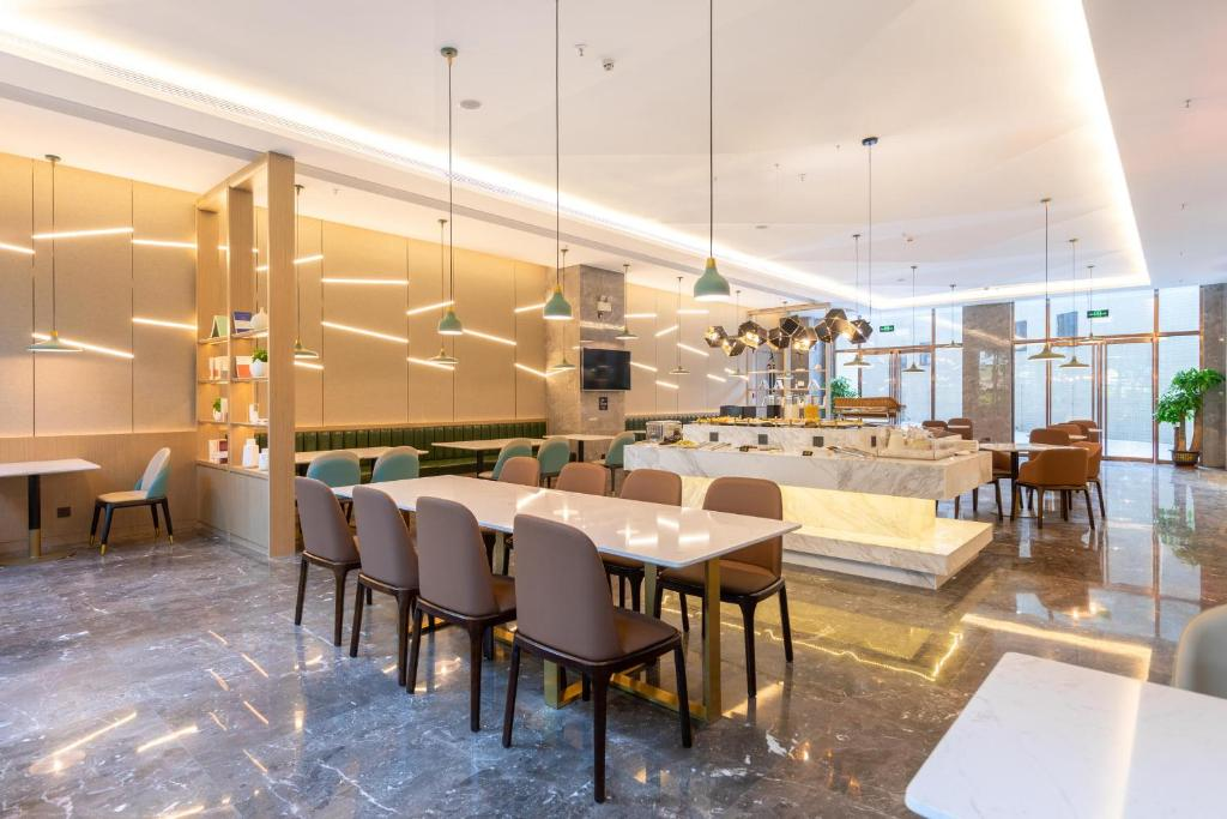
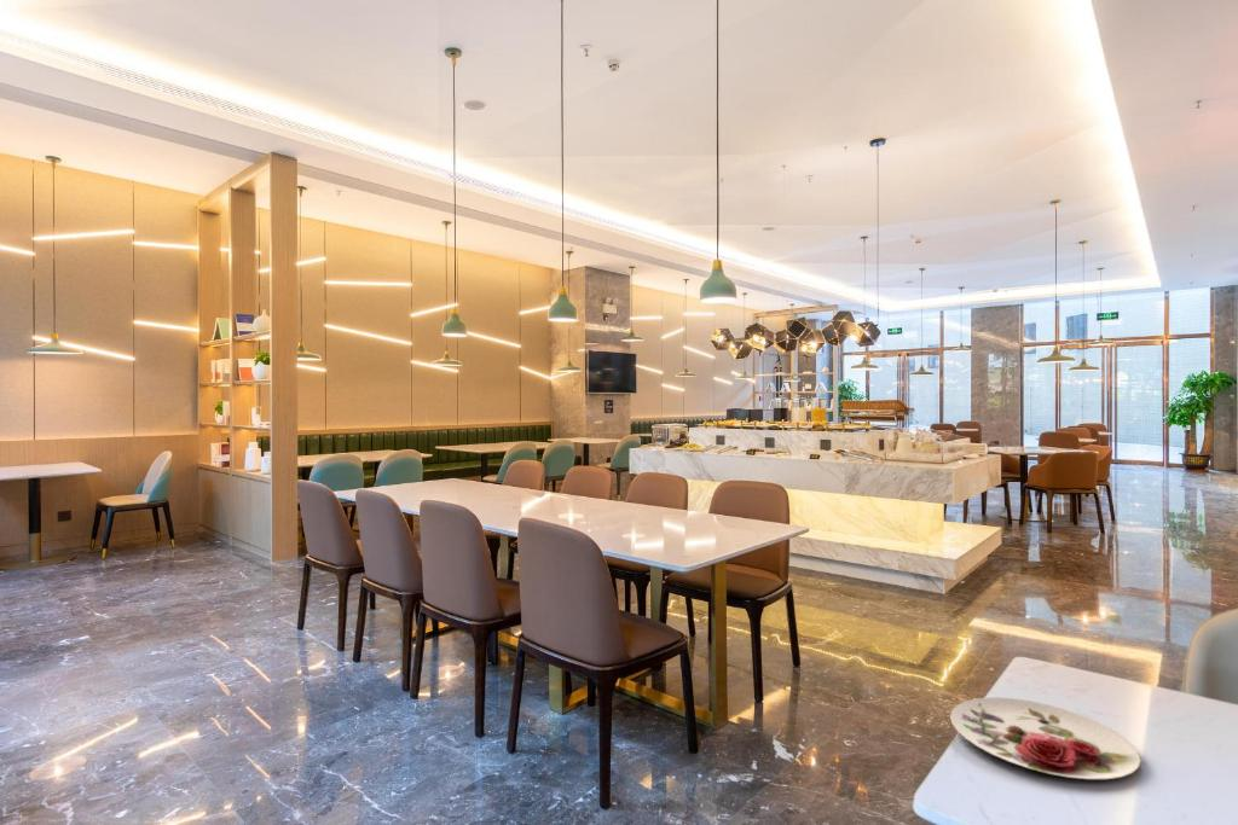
+ plate (1039, 732)
